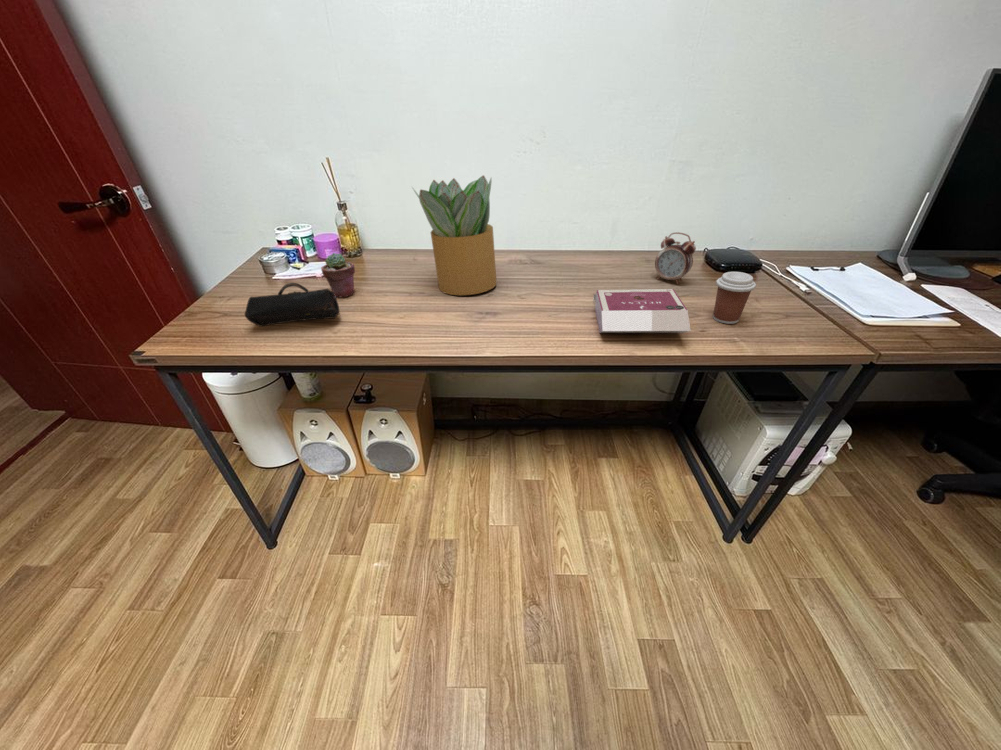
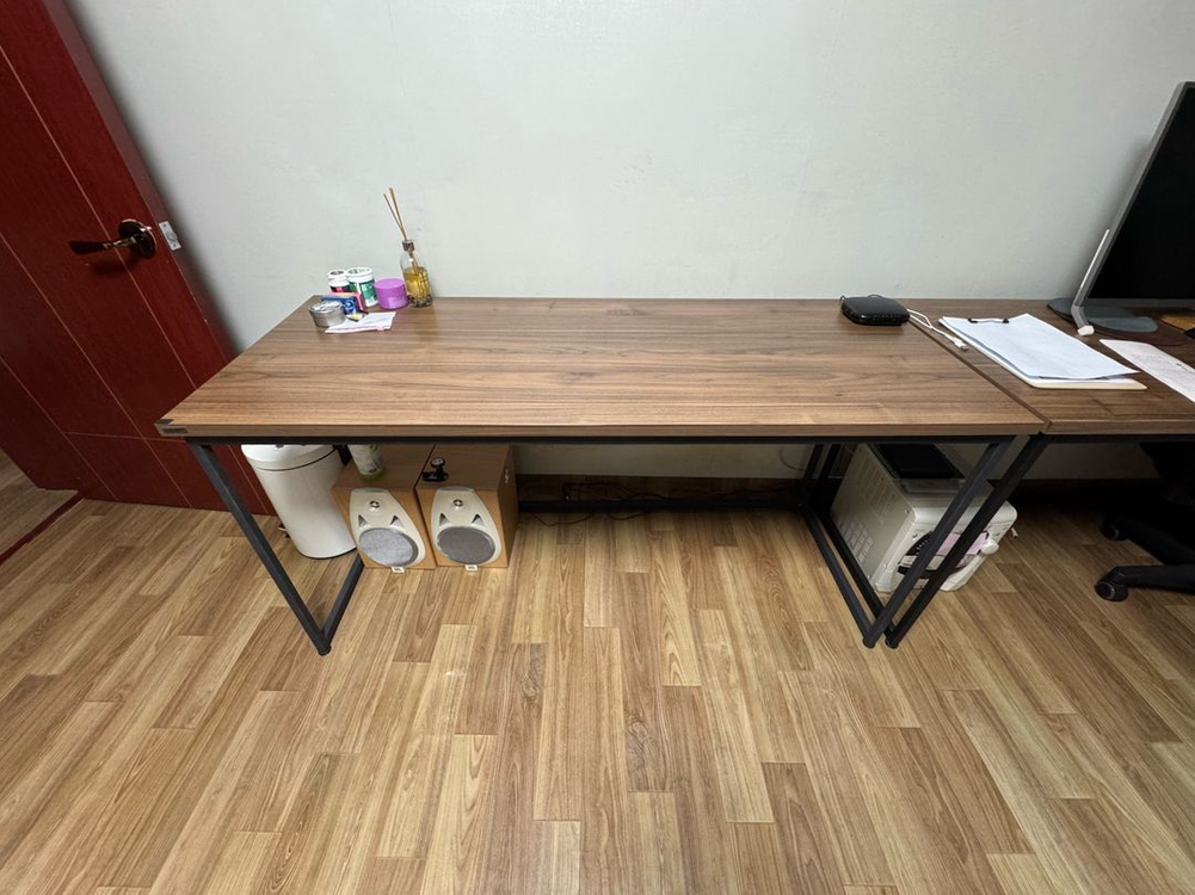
- potted succulent (339, 274)
- coffee cup (731, 298)
- book (637, 310)
- pencil case (294, 306)
- potted plant (457, 236)
- alarm clock (674, 257)
